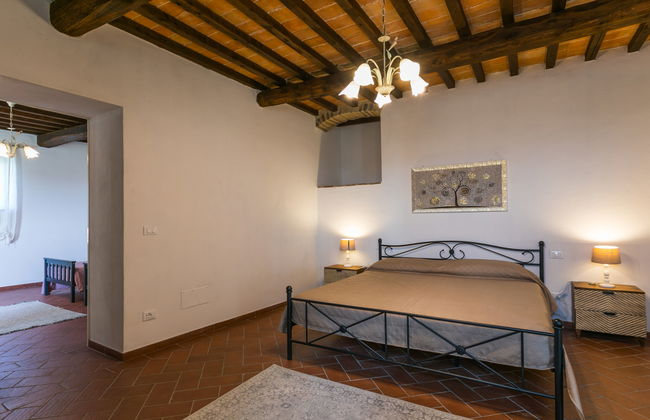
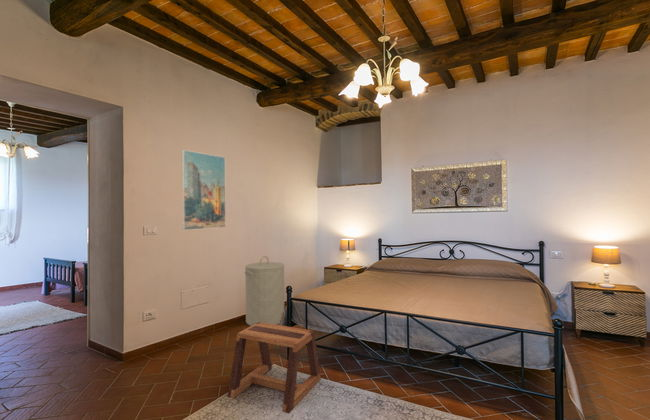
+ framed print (205, 191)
+ stool (270, 359)
+ laundry hamper (265, 288)
